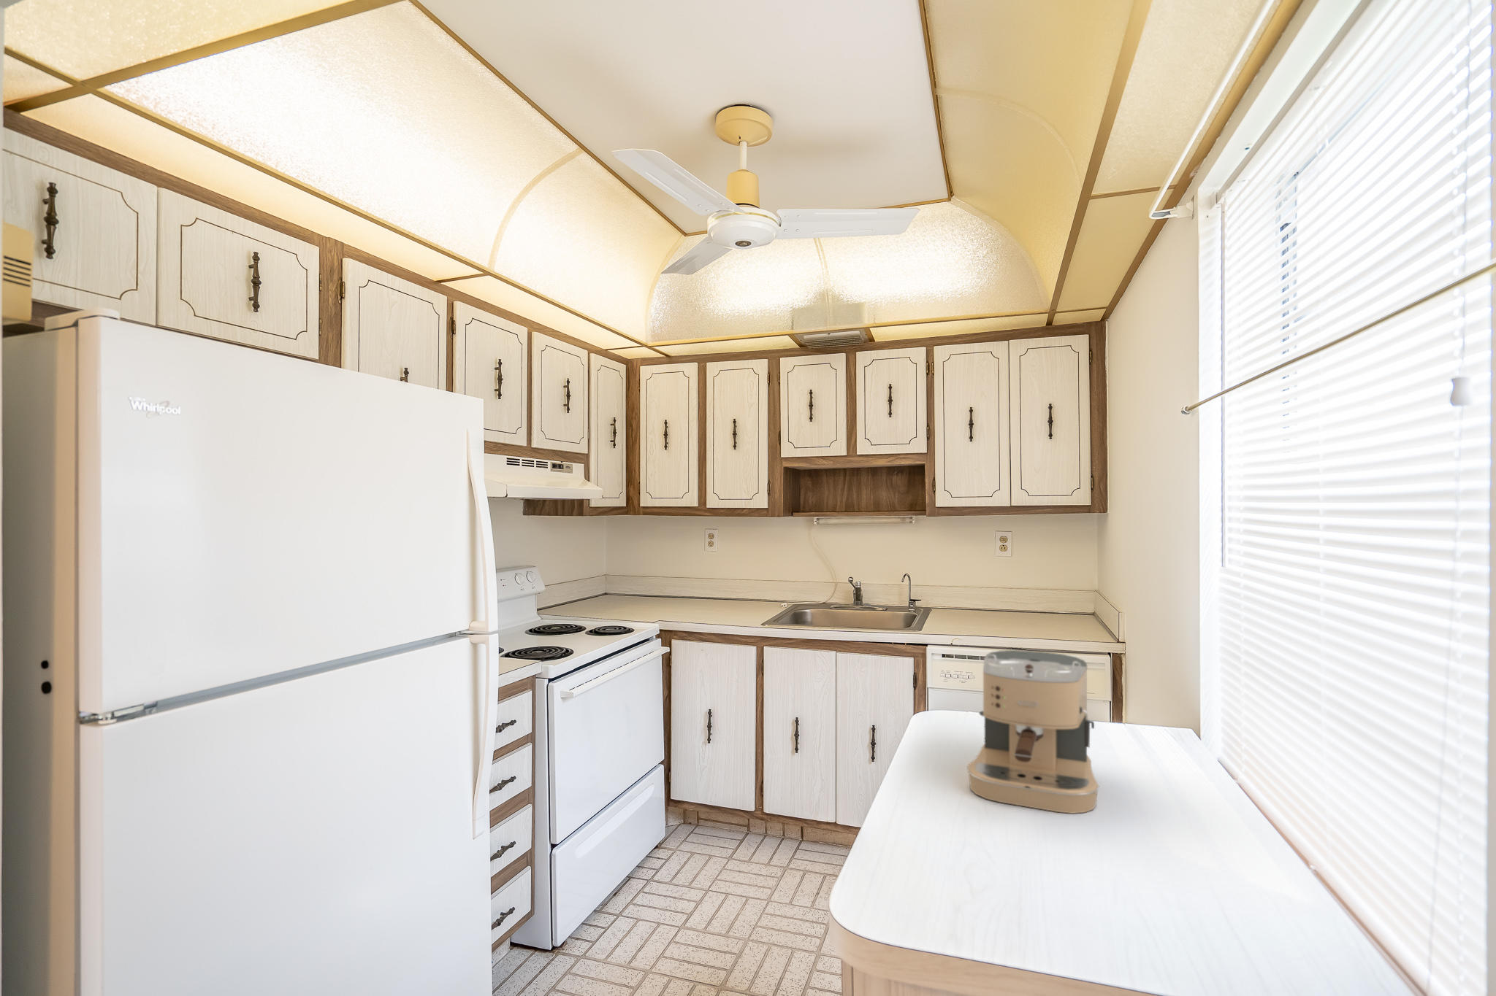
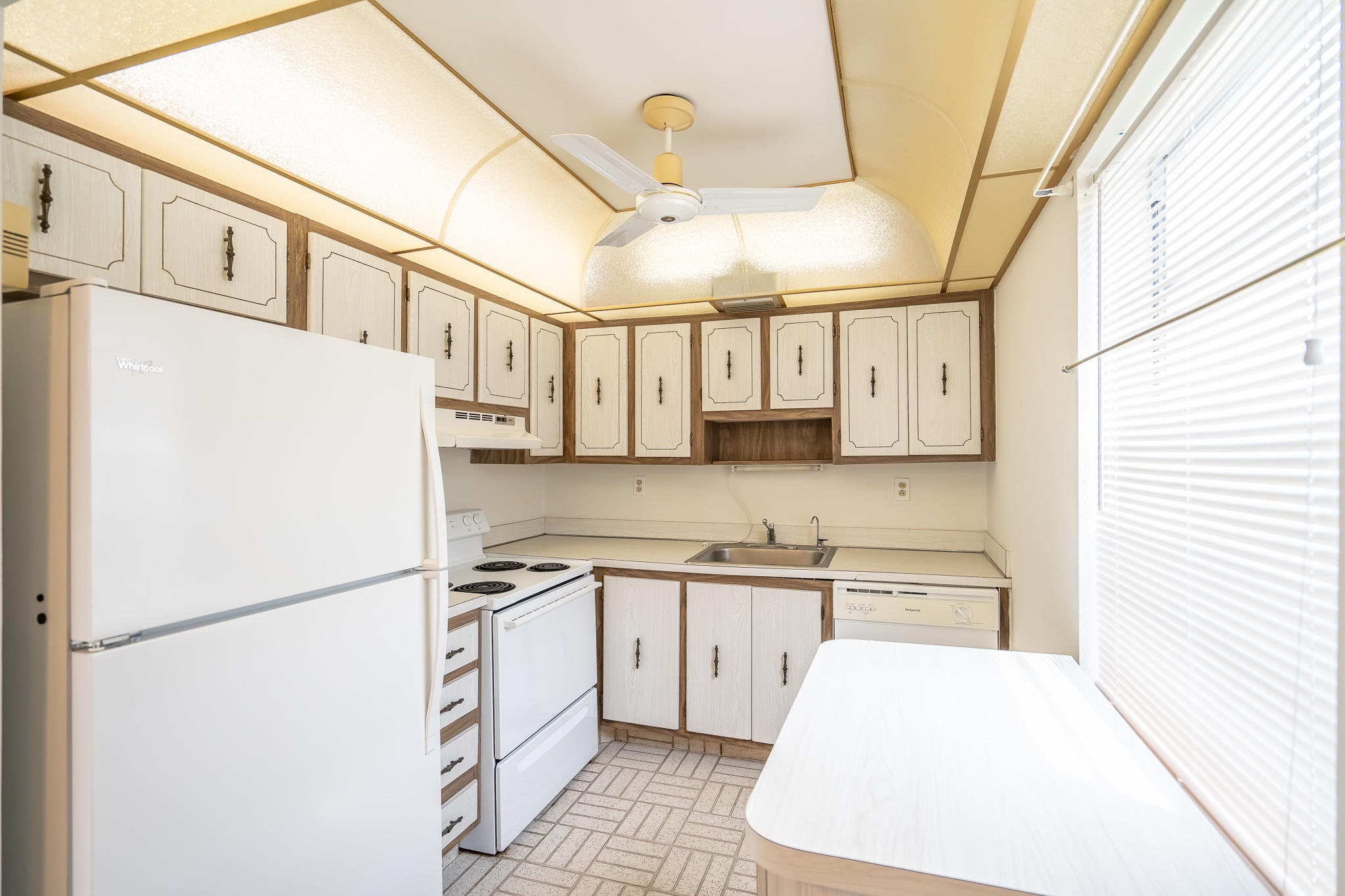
- coffee maker (1031, 724)
